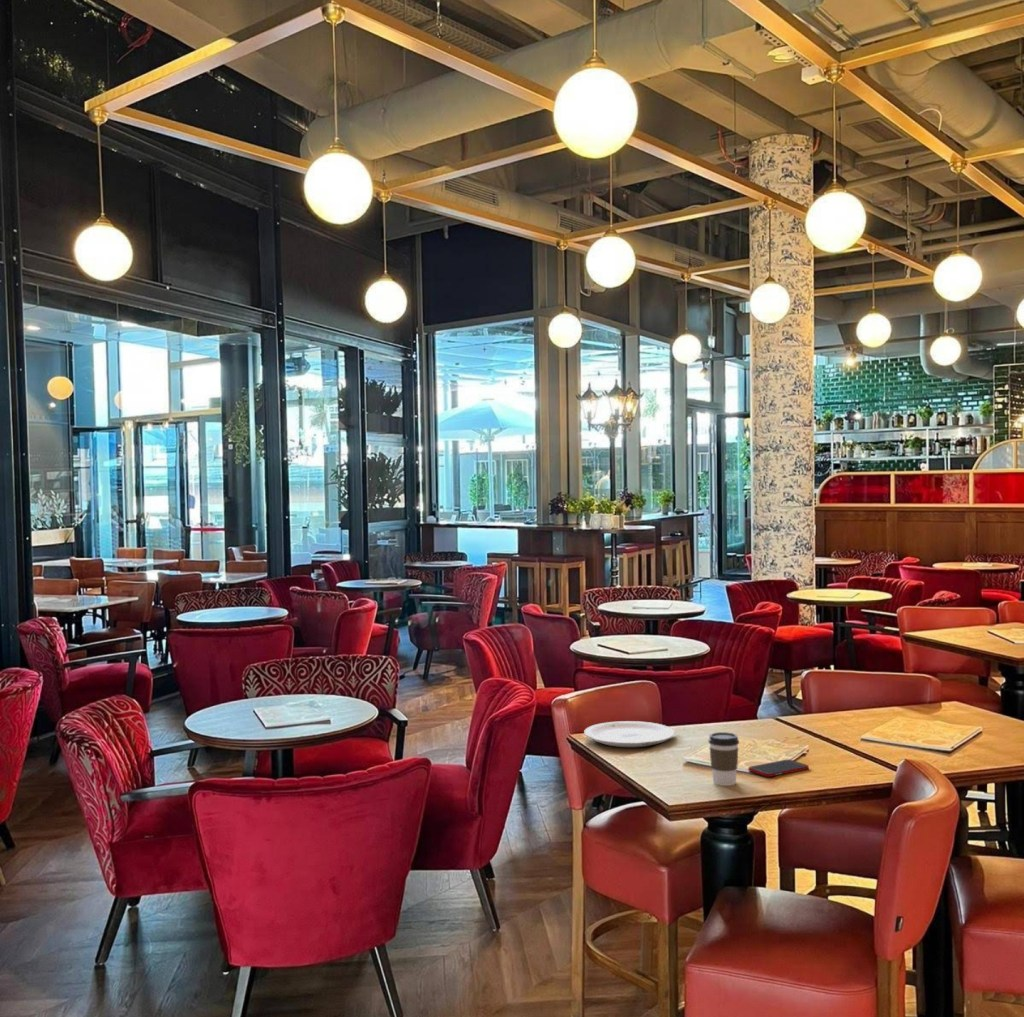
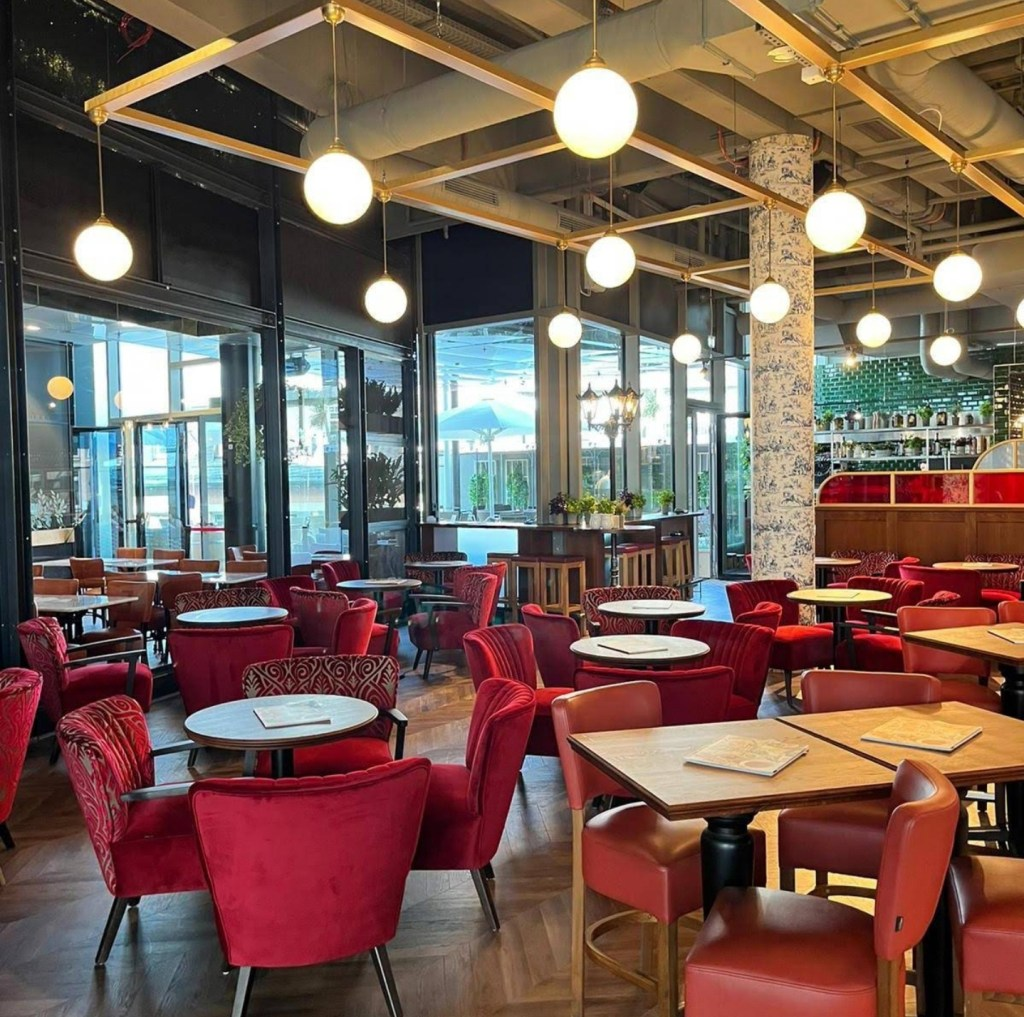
- plate (629, 735)
- cell phone (778, 768)
- coffee cup (724, 759)
